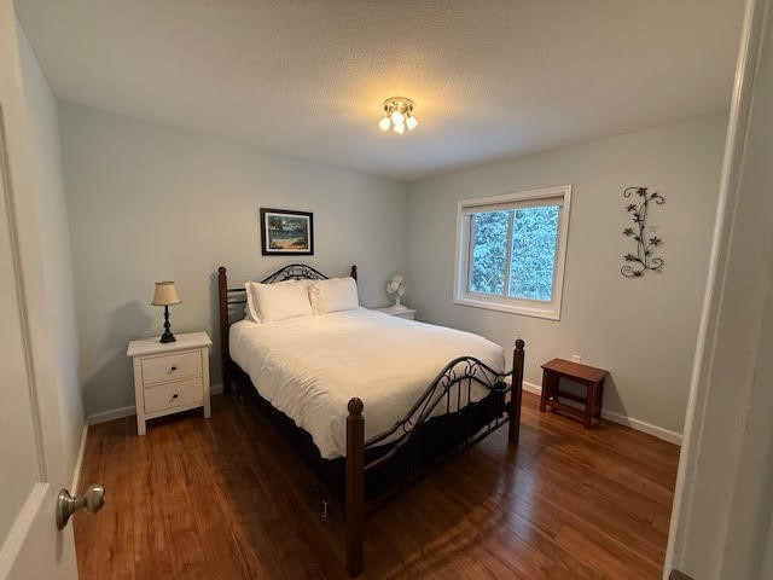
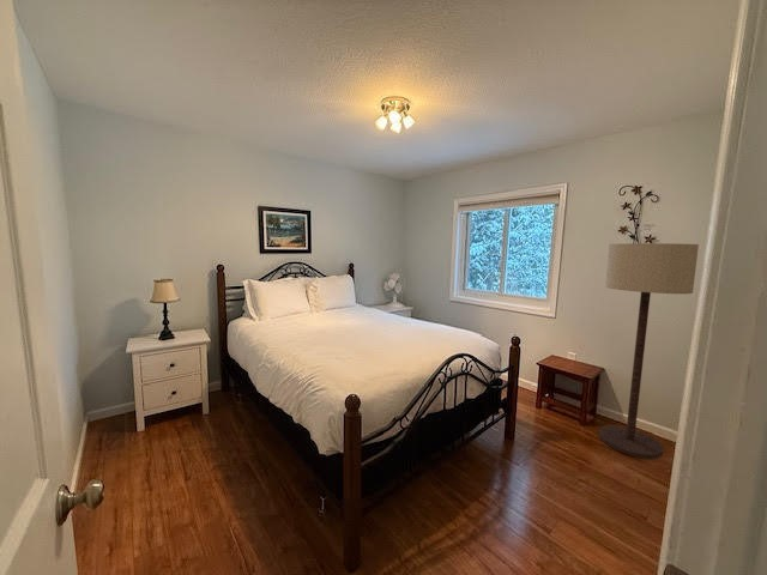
+ floor lamp (639, 346)
